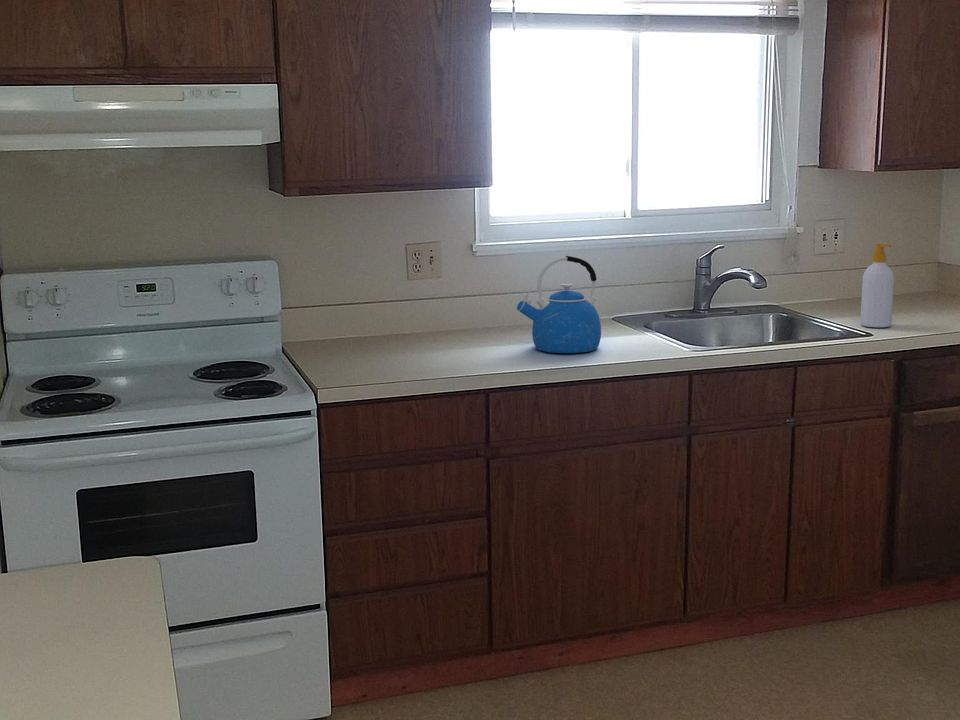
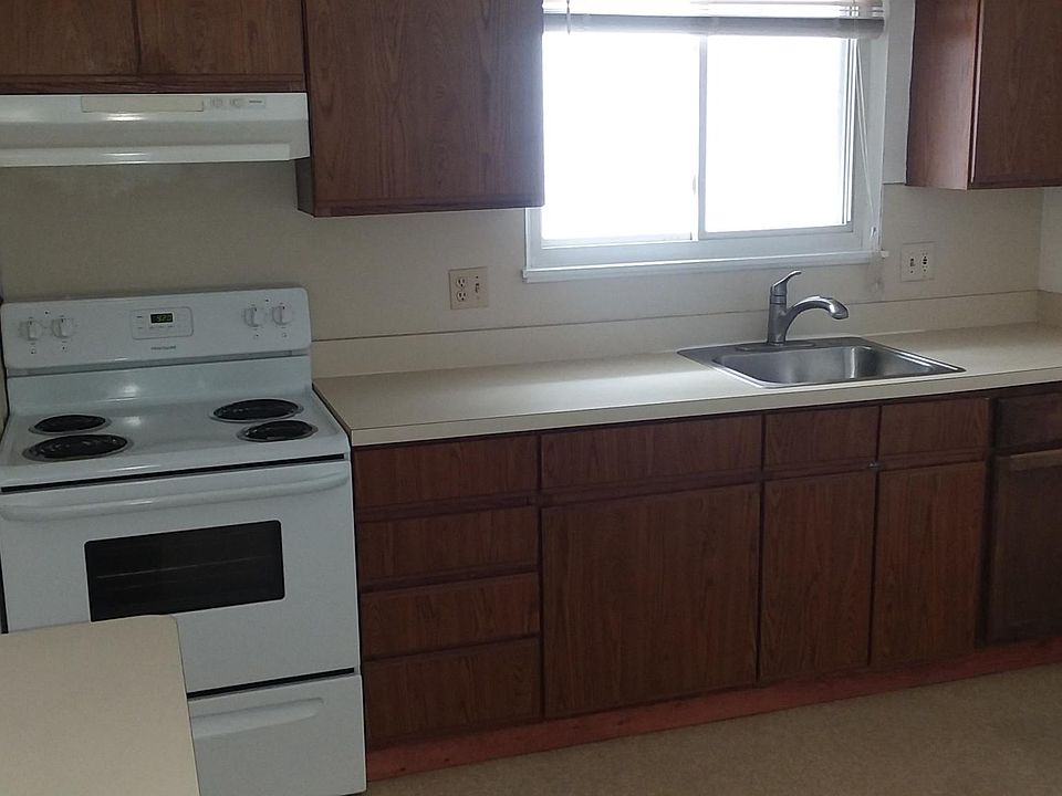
- soap bottle (878, 284)
- kettle (558, 302)
